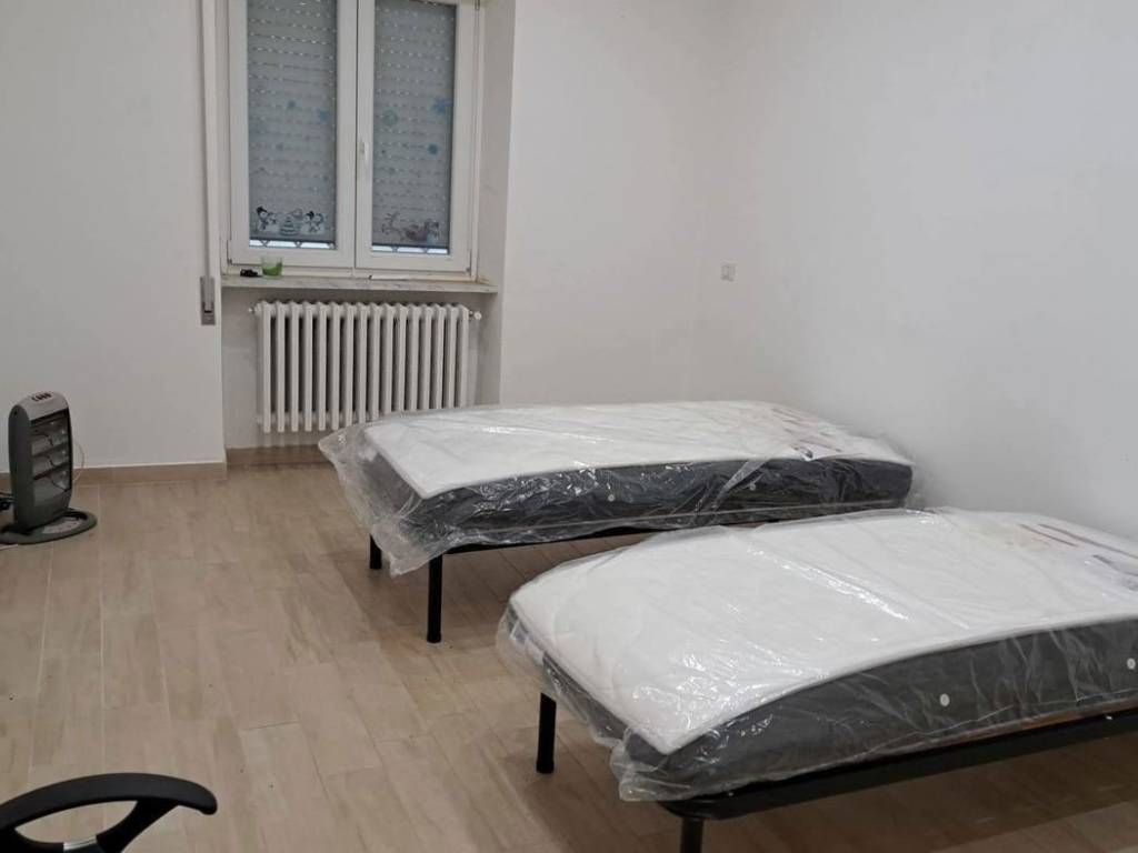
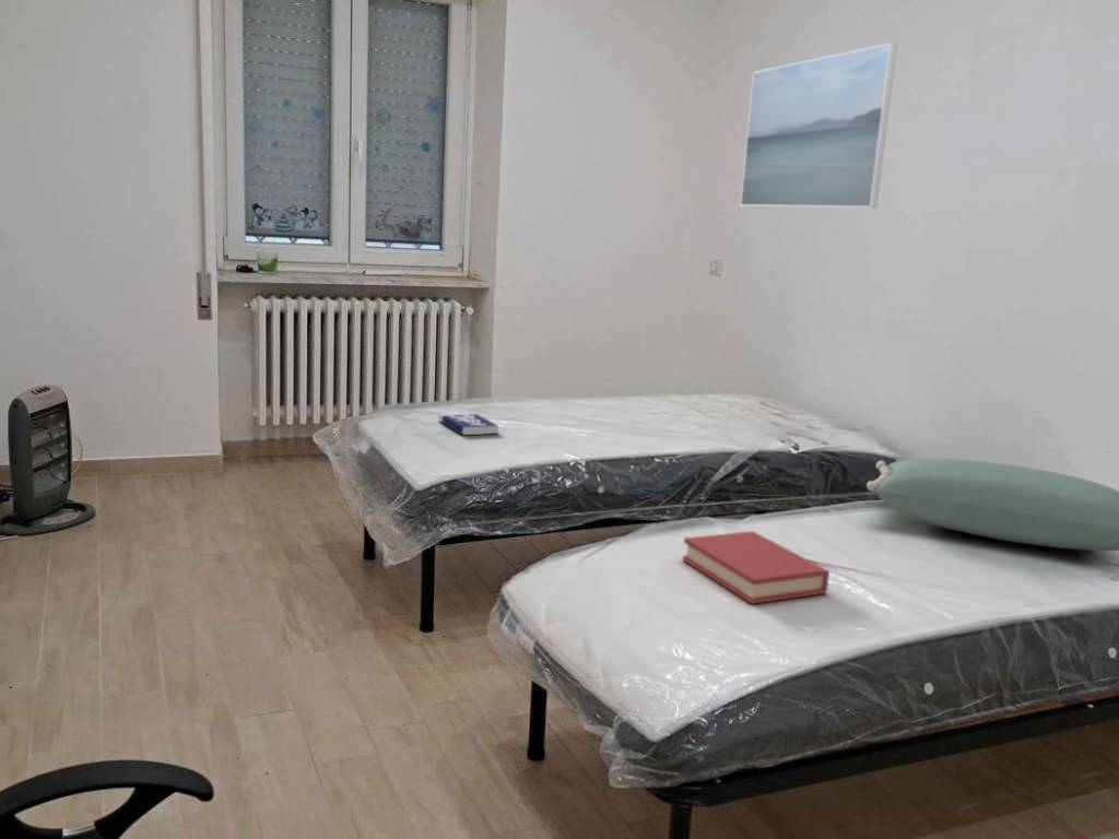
+ book (467, 423)
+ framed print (809, 133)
+ pillow (1004, 499)
+ hardback book (753, 564)
